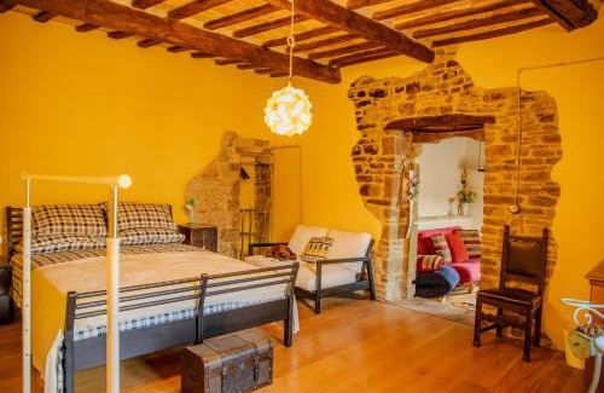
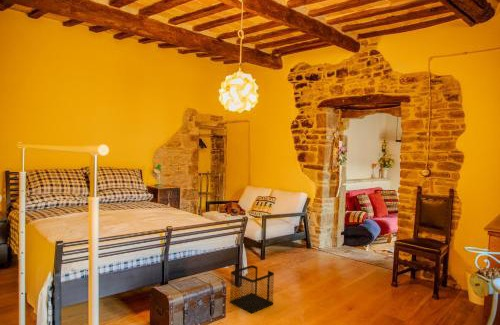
+ wastebasket (251, 287)
